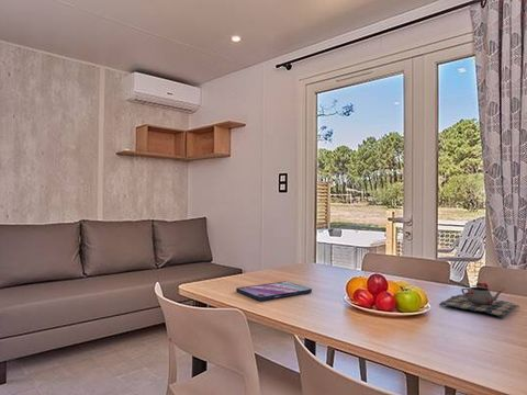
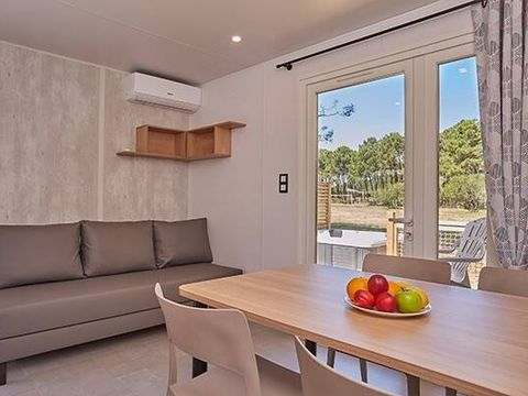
- teapot (479, 294)
- video game case (273, 290)
